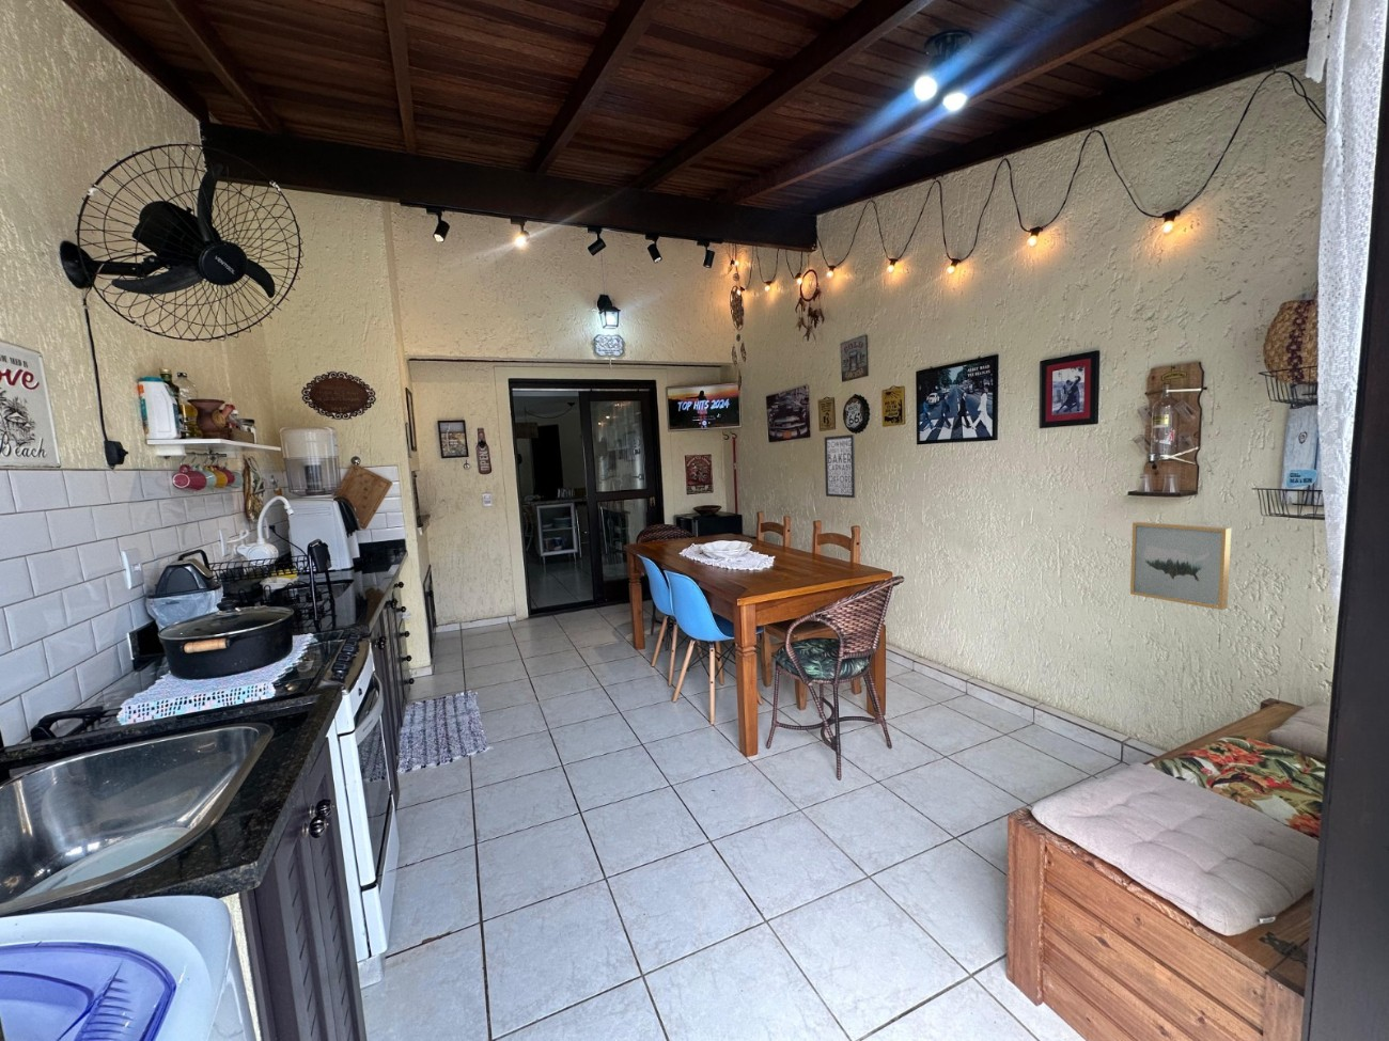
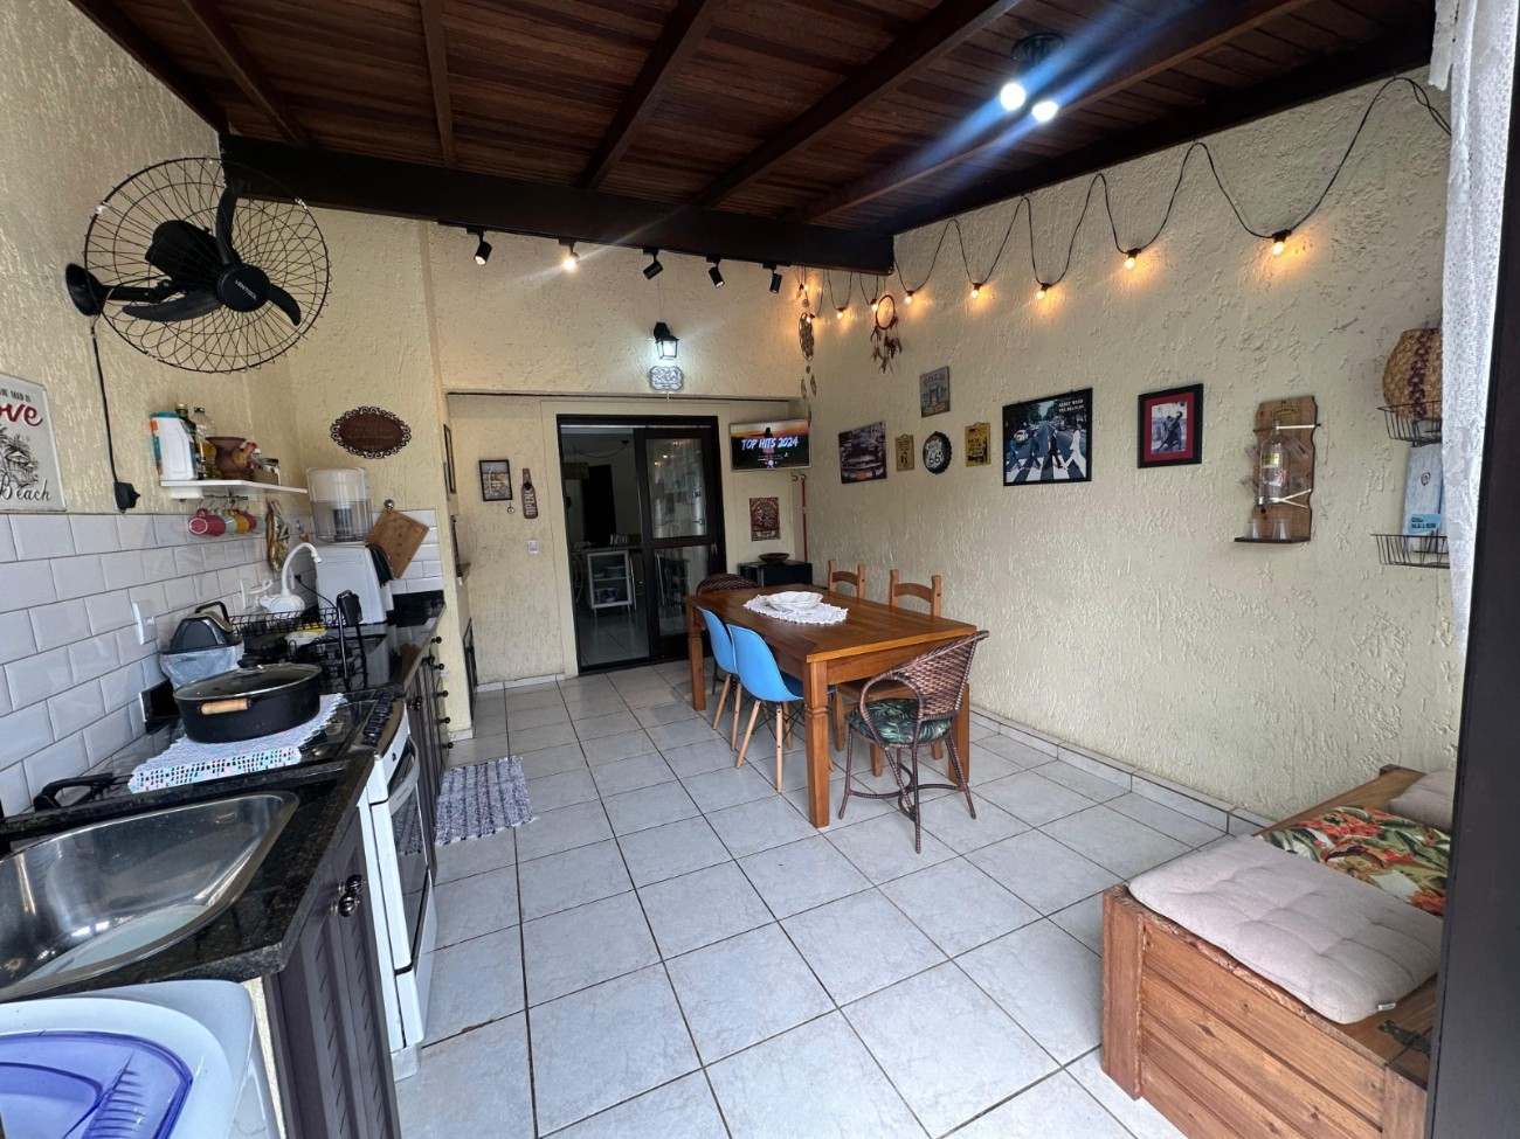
- wall art (839, 467)
- wall art (1178, 563)
